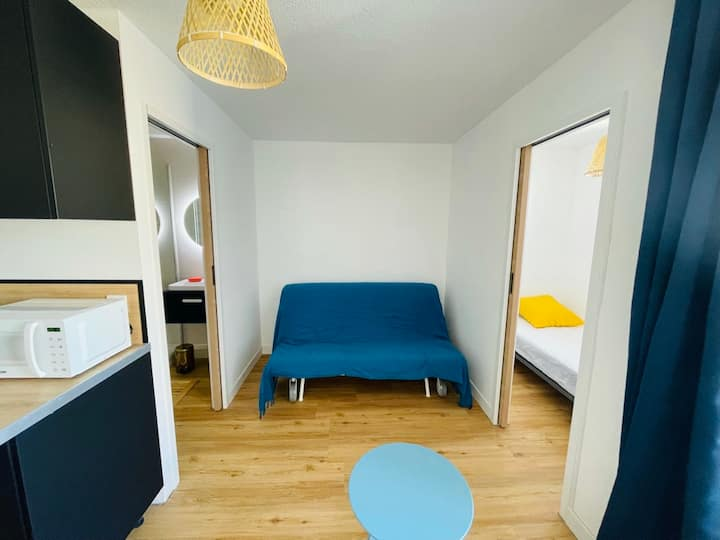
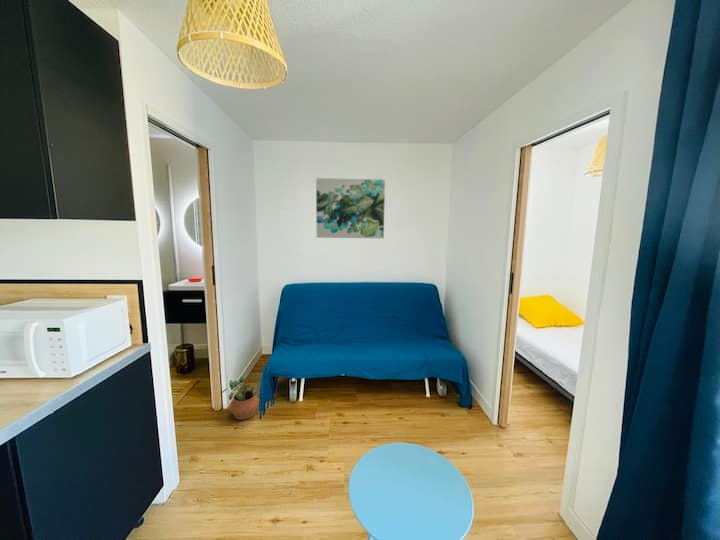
+ potted plant (240, 395)
+ wall art (350, 208)
